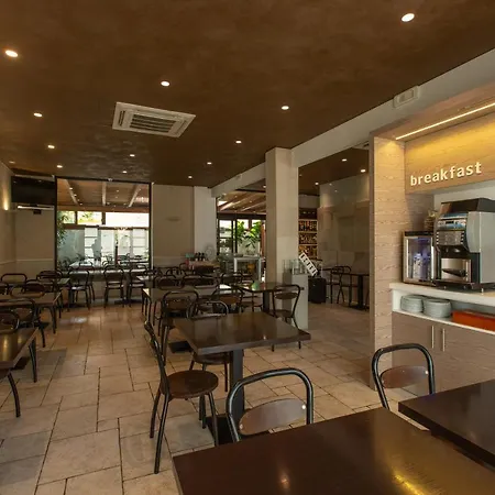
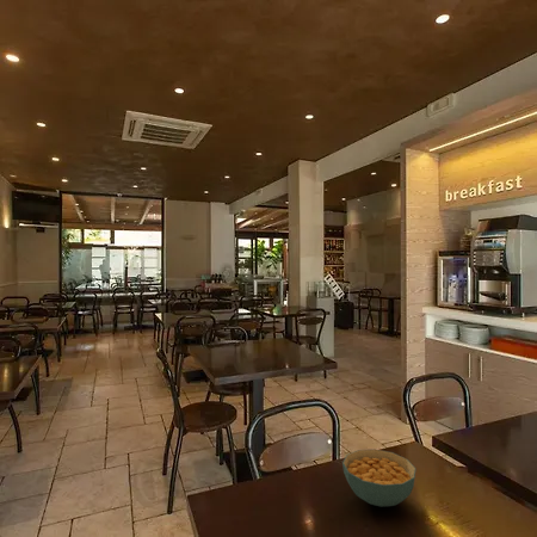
+ cereal bowl (378, 482)
